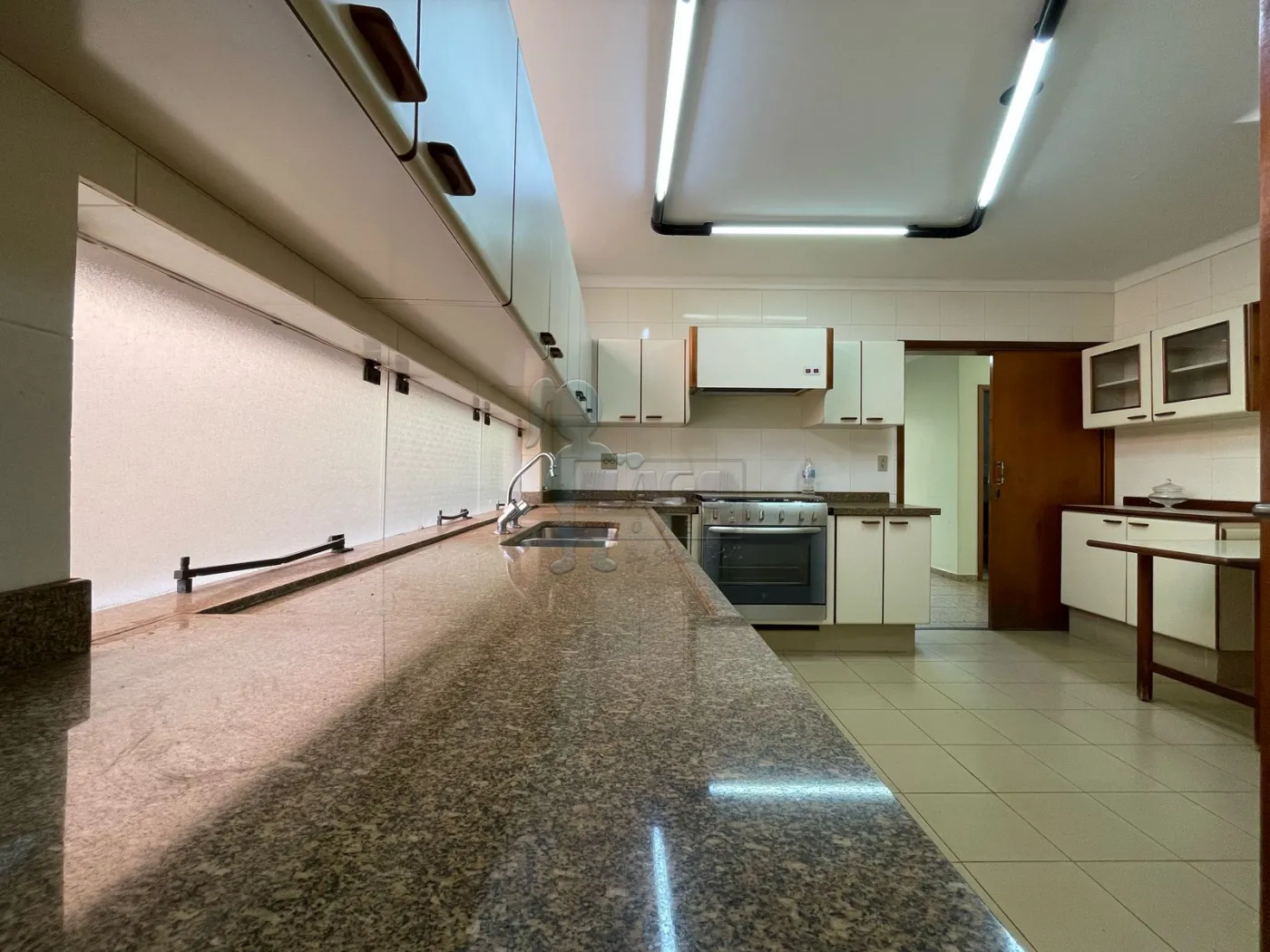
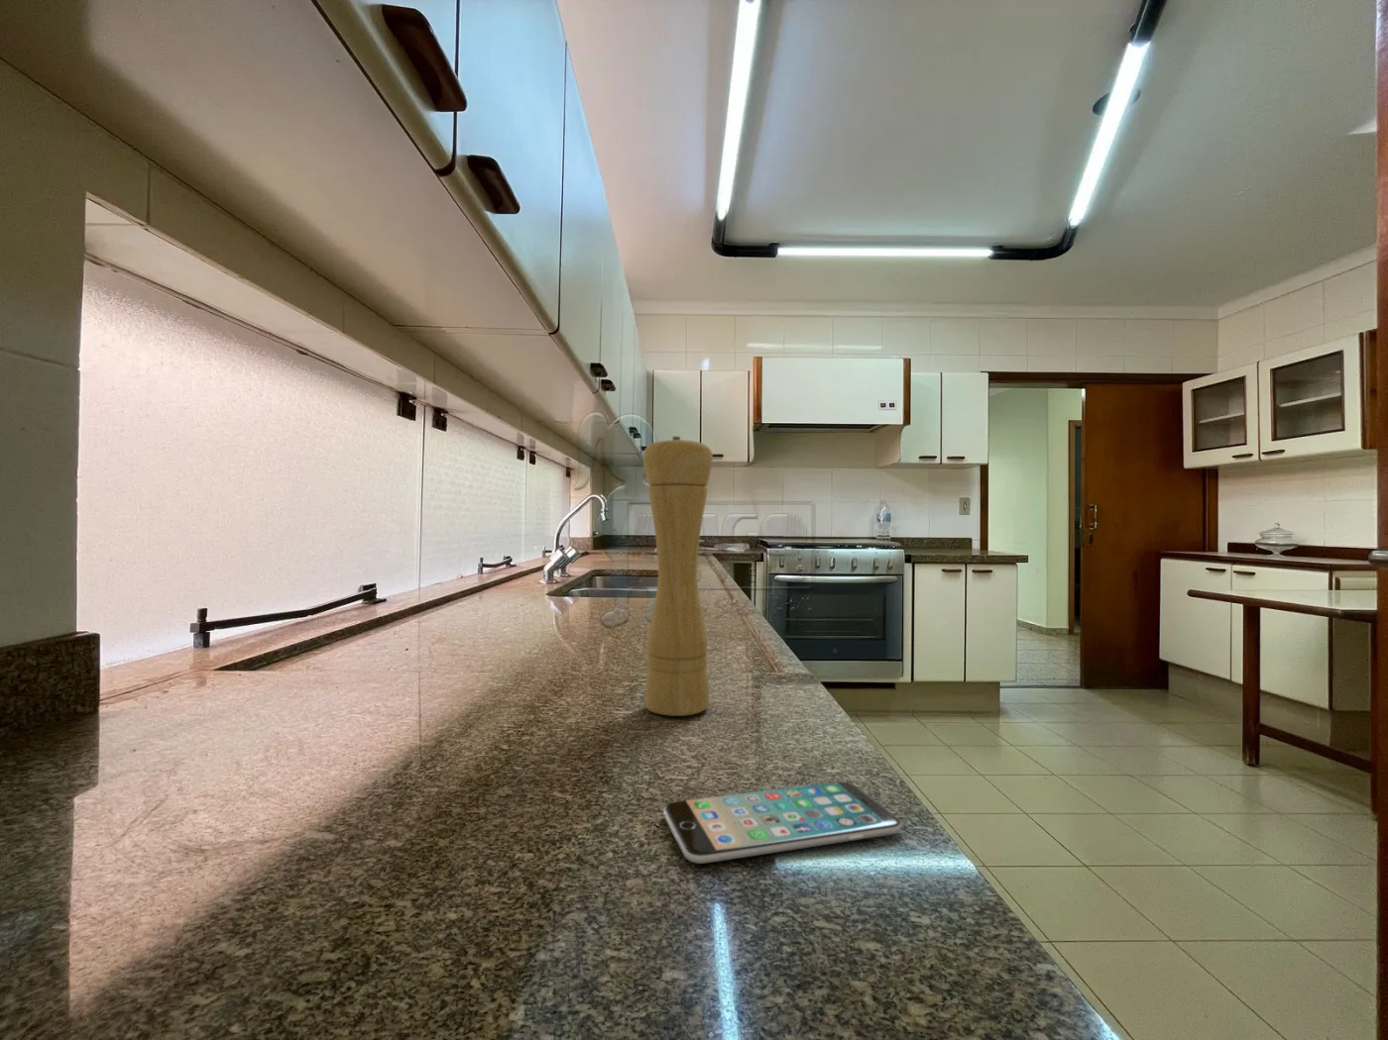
+ smartphone (779, 817)
+ pepper mill (677, 571)
